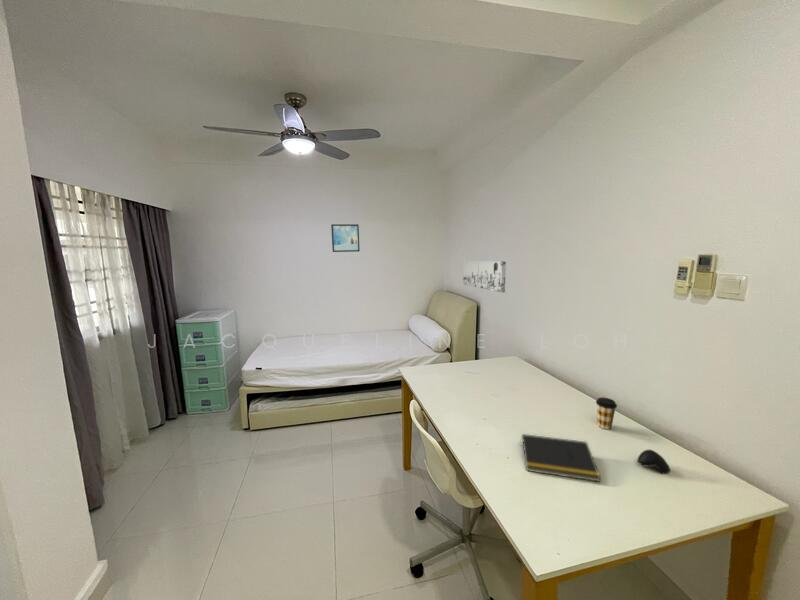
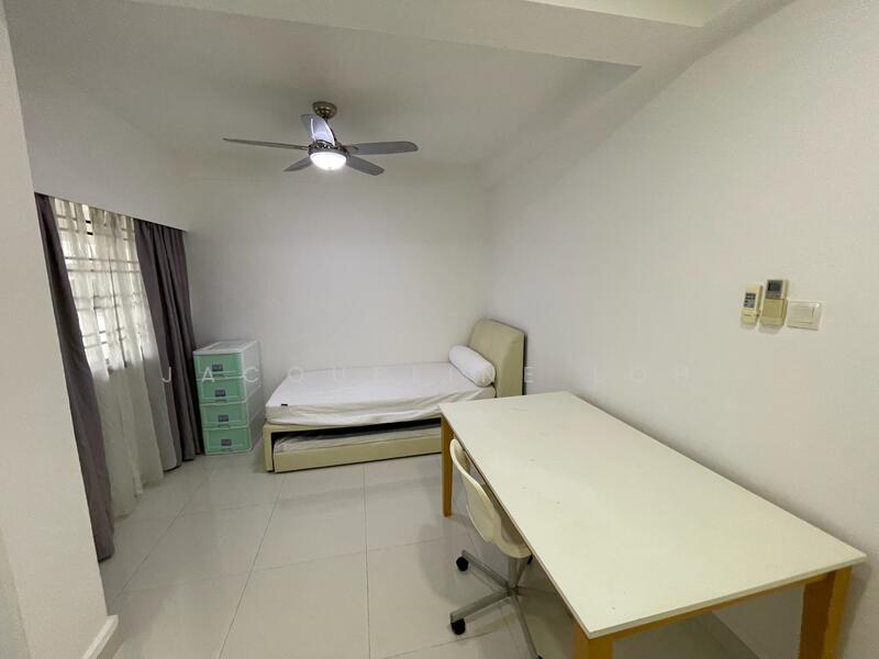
- computer mouse (654, 458)
- coffee cup (605, 413)
- wall art (481, 274)
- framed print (345, 238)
- notepad (557, 455)
